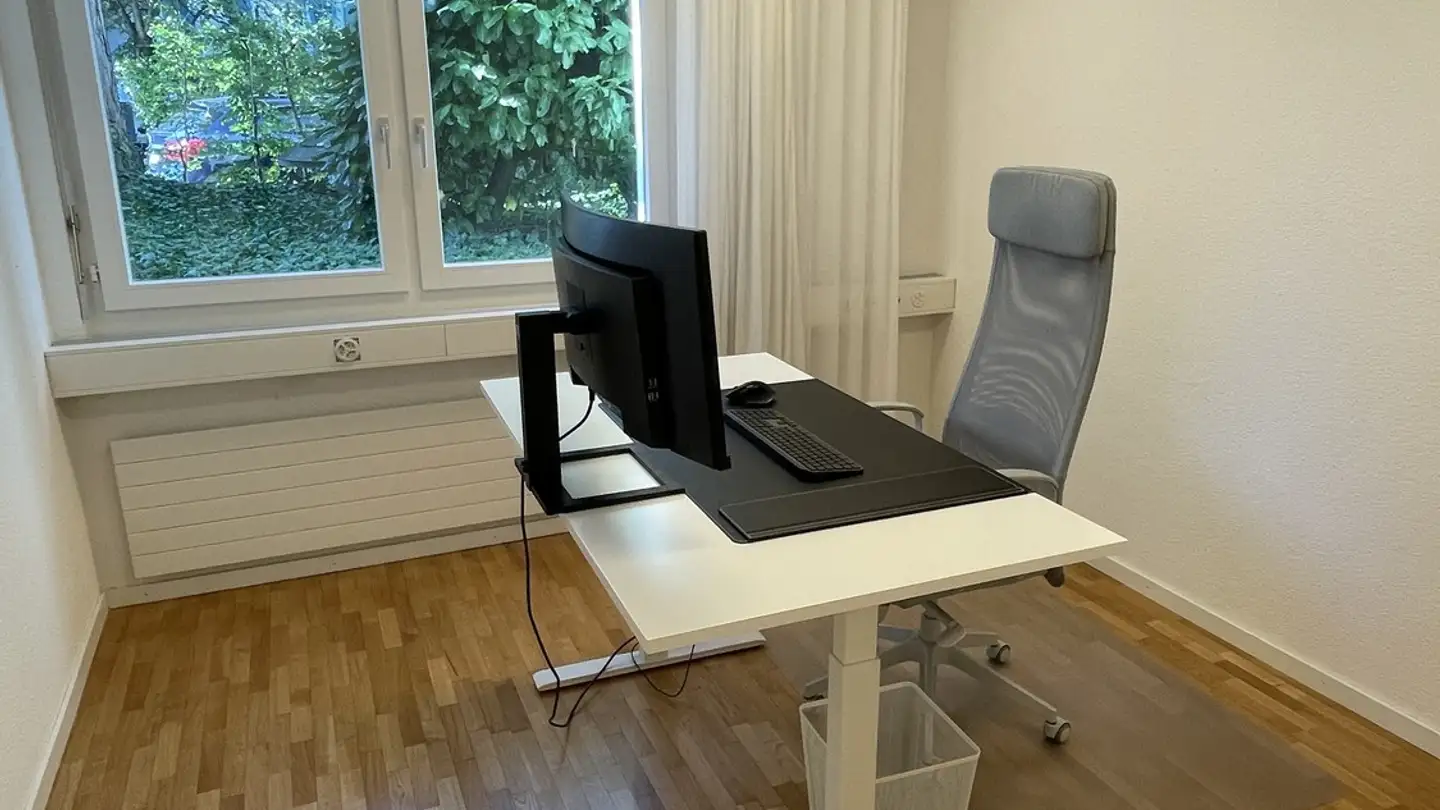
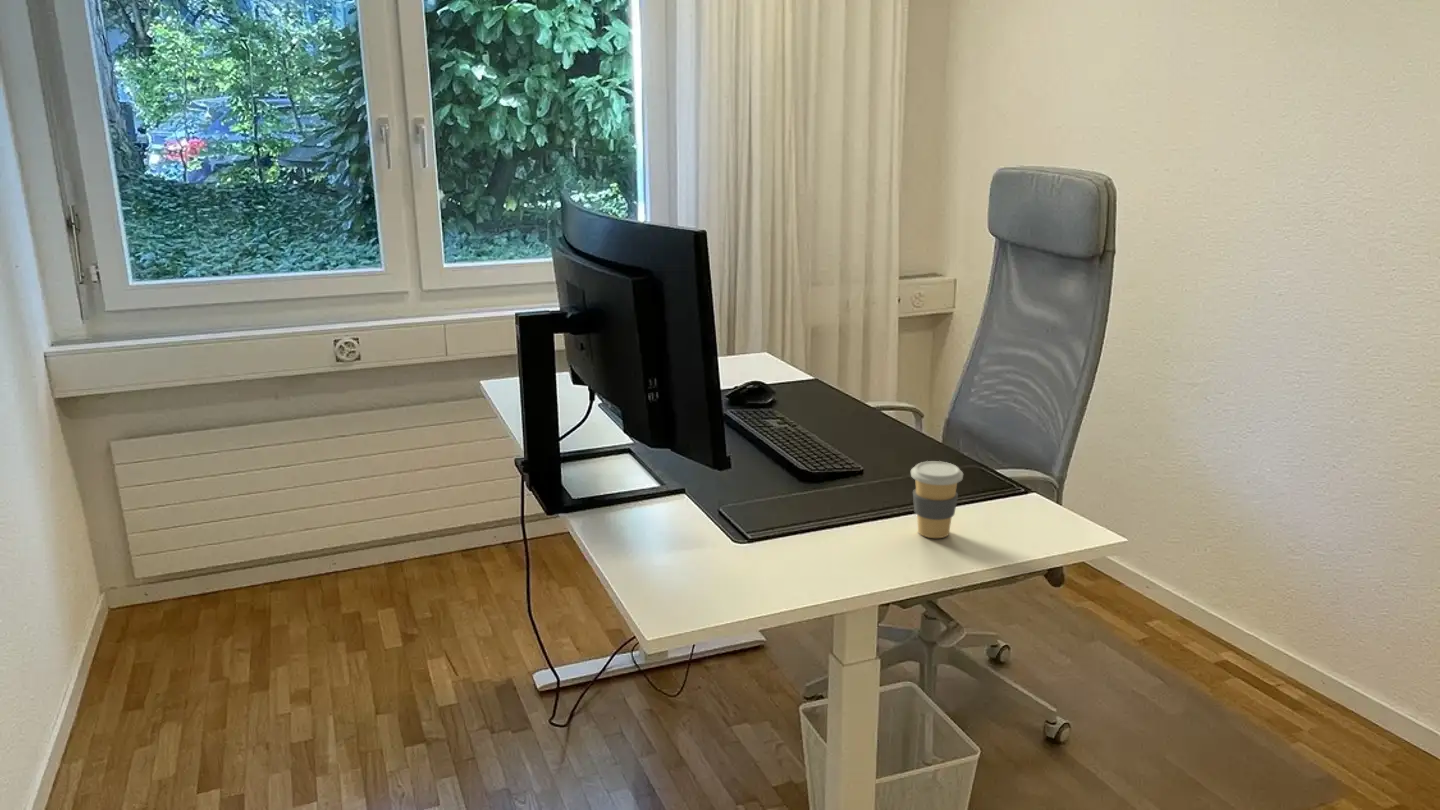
+ coffee cup (935, 500)
